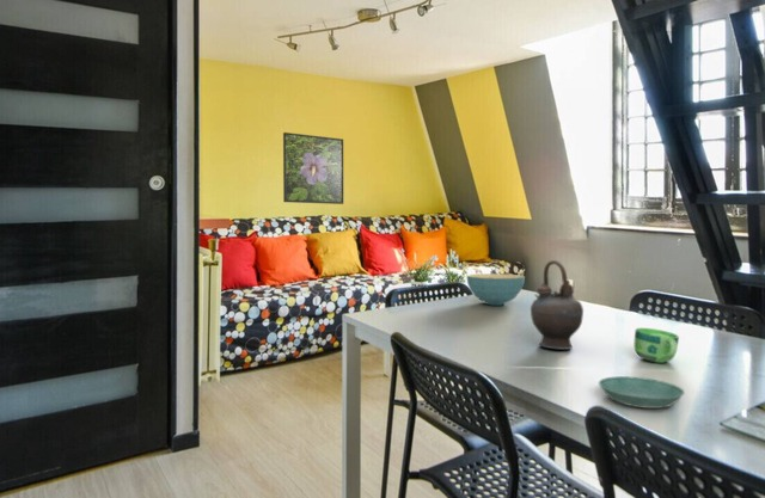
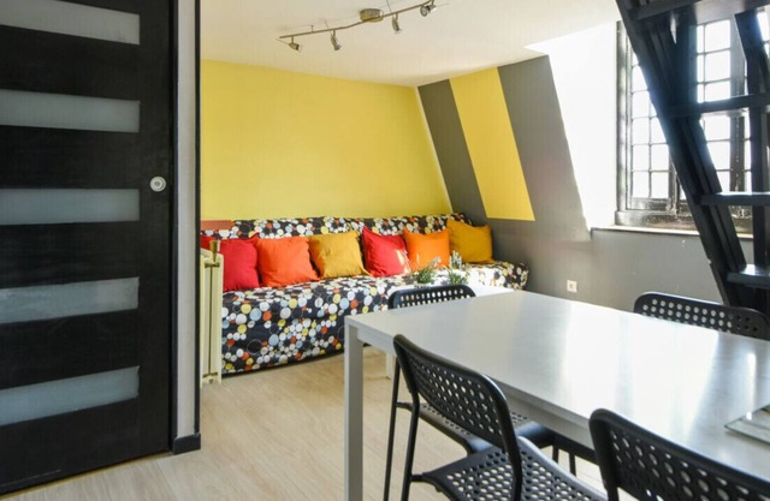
- cup (660, 346)
- saucer (639, 393)
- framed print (314, 170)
- teapot (552, 302)
- cereal bowl (495, 289)
